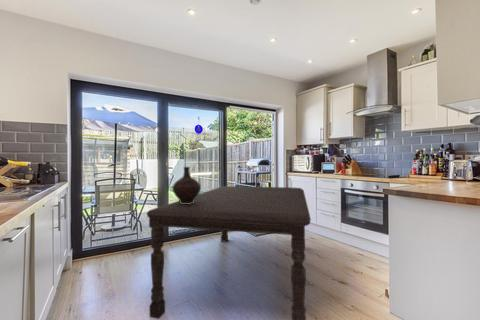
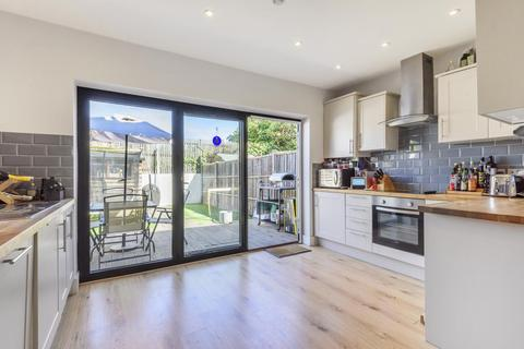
- ceramic jug (186, 184)
- dining table (247, 231)
